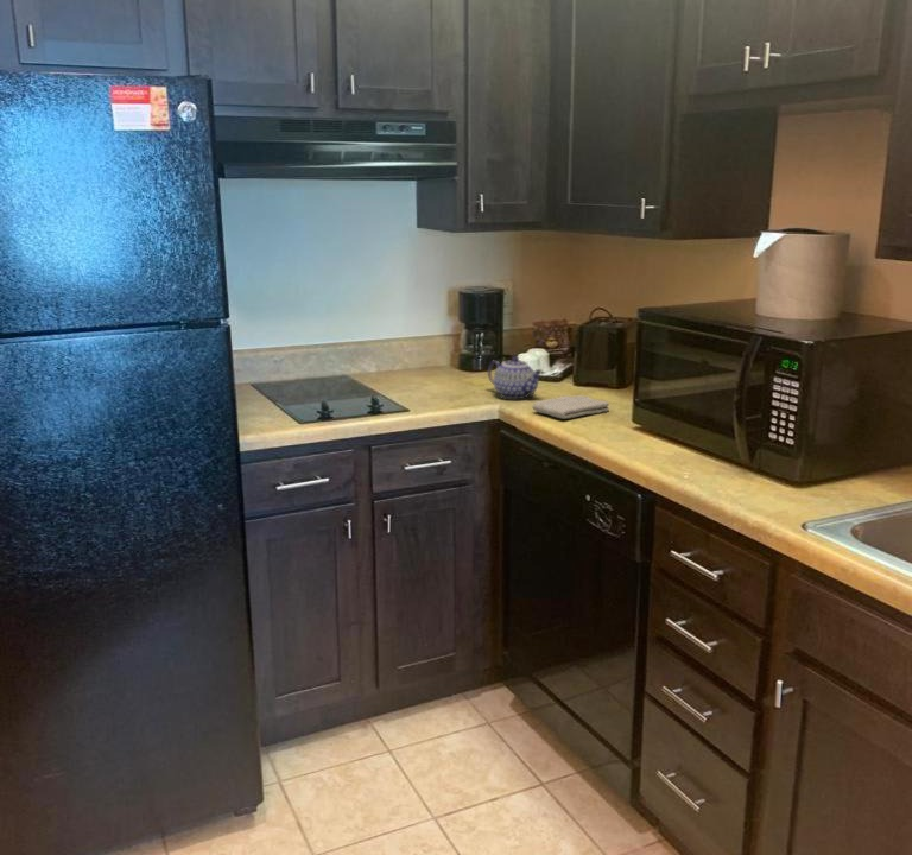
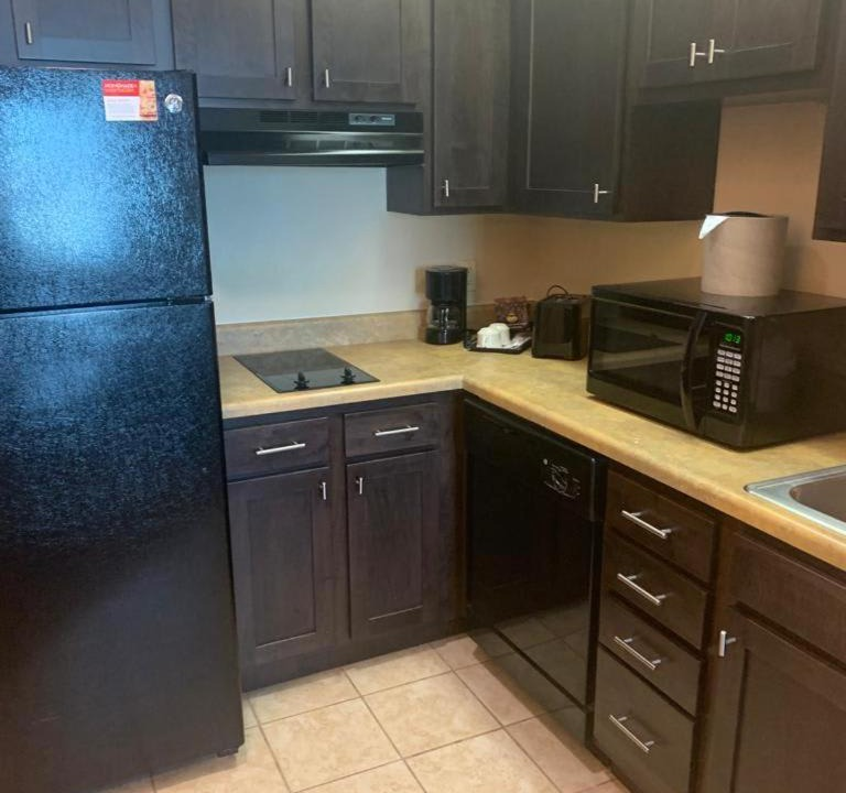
- teapot (514, 375)
- washcloth (571, 406)
